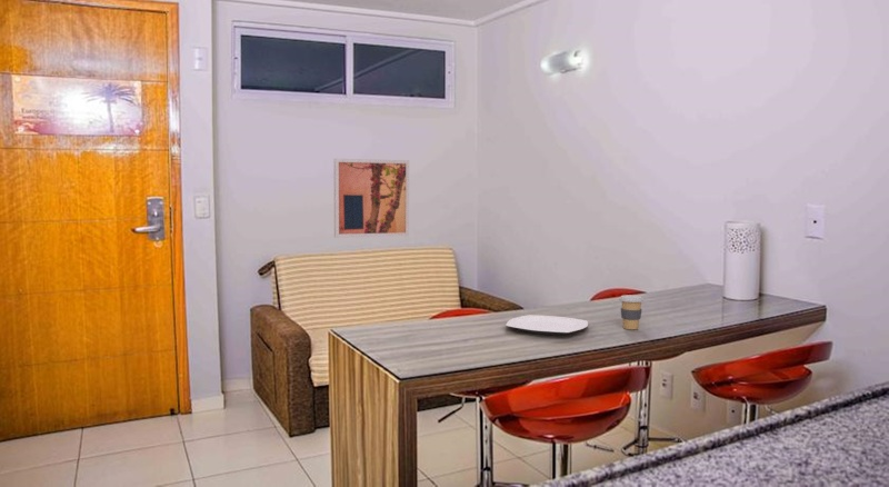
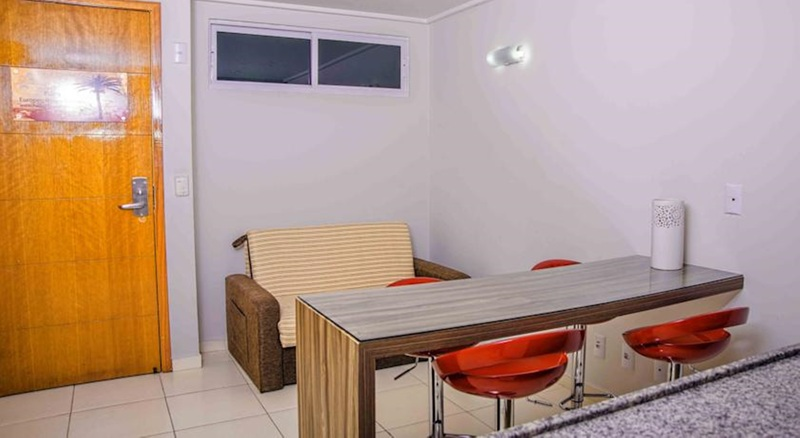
- plate (547, 325)
- coffee cup (630, 311)
- wall art (372, 198)
